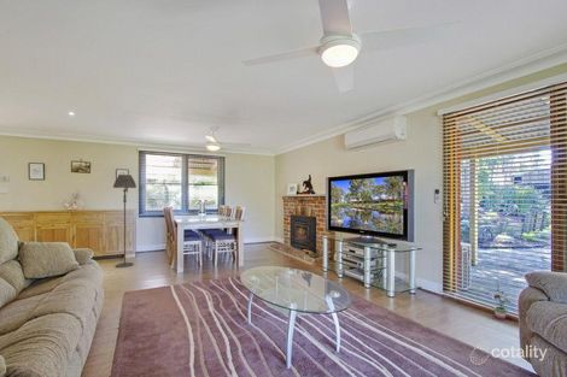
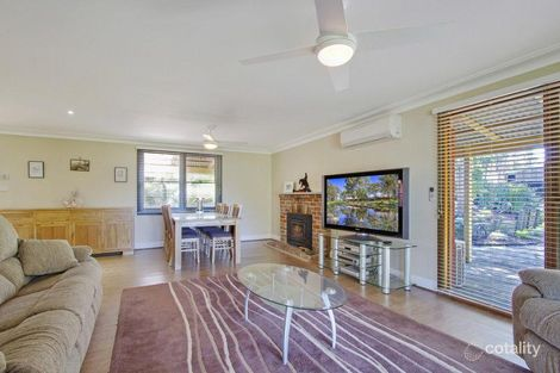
- potted plant (502, 301)
- floor lamp (124, 219)
